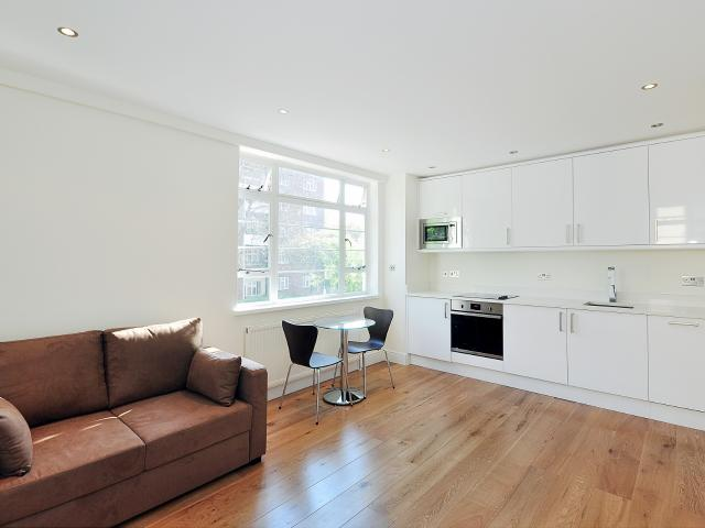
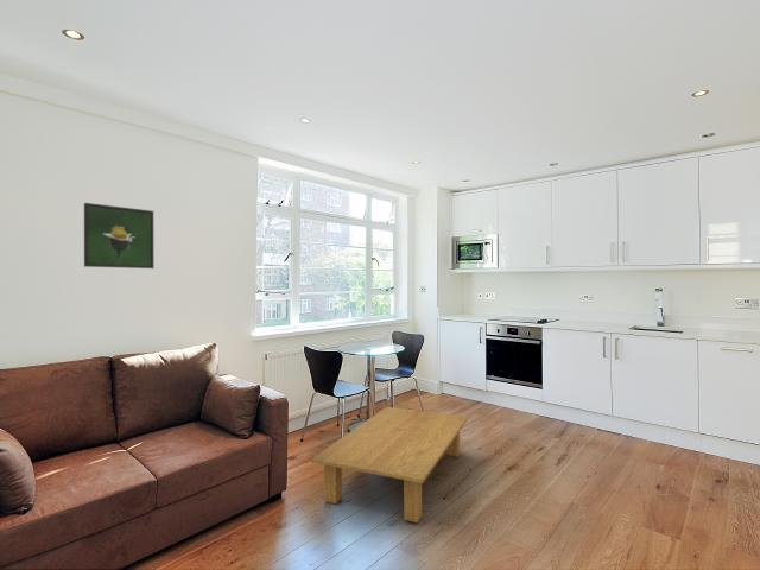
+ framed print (120, 236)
+ coffee table (400, 454)
